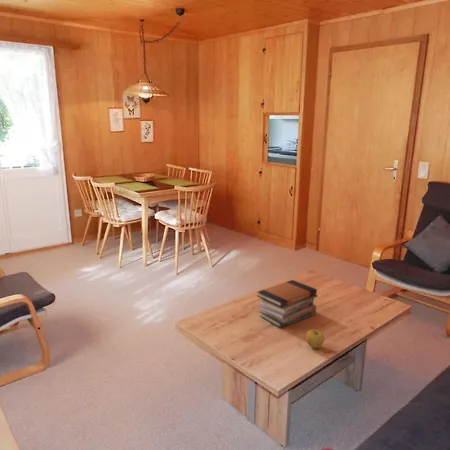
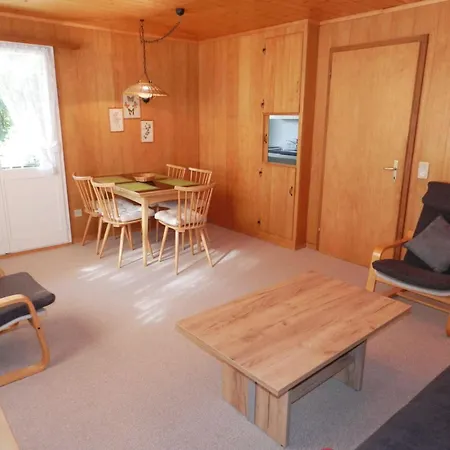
- apple (315, 338)
- book stack (287, 303)
